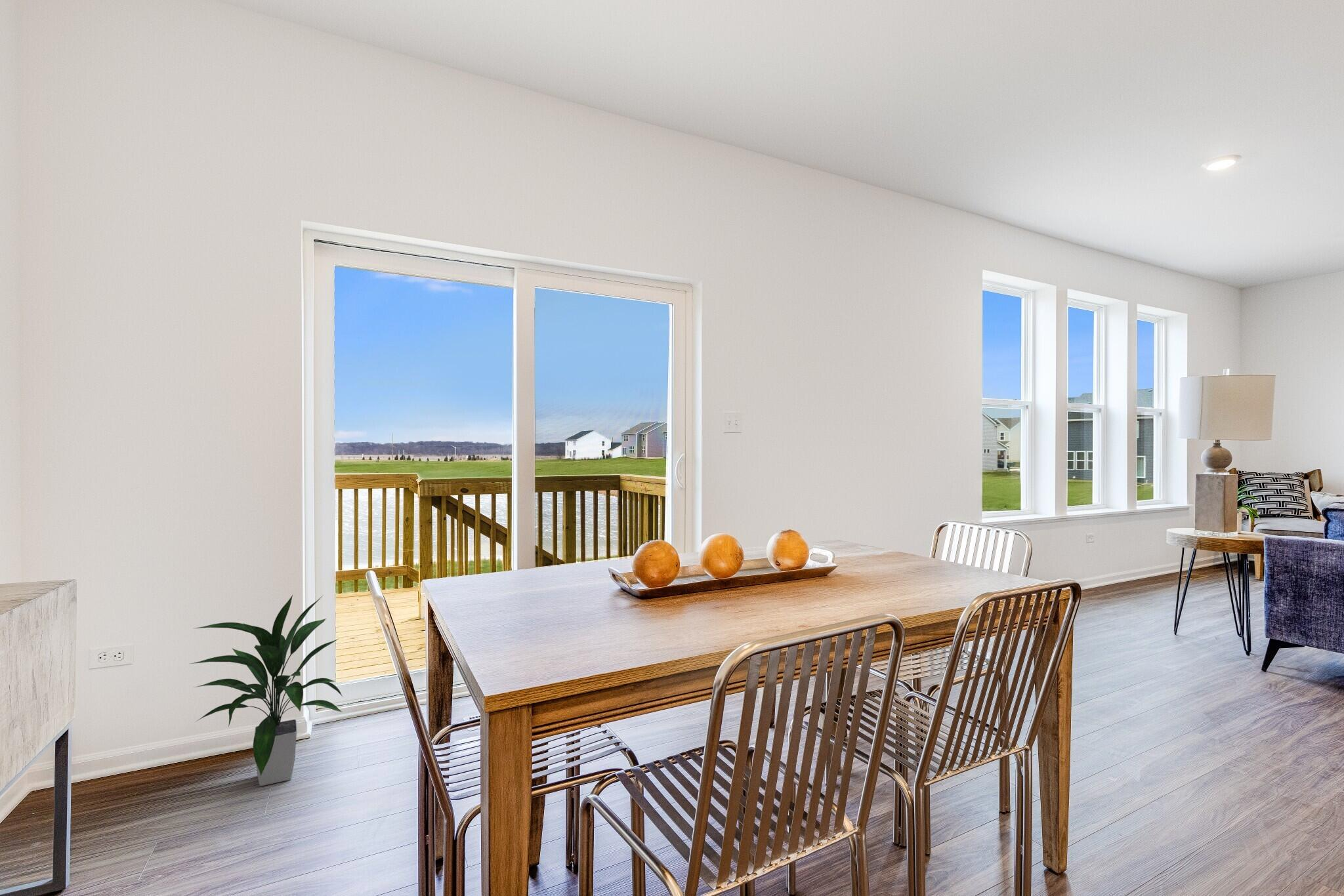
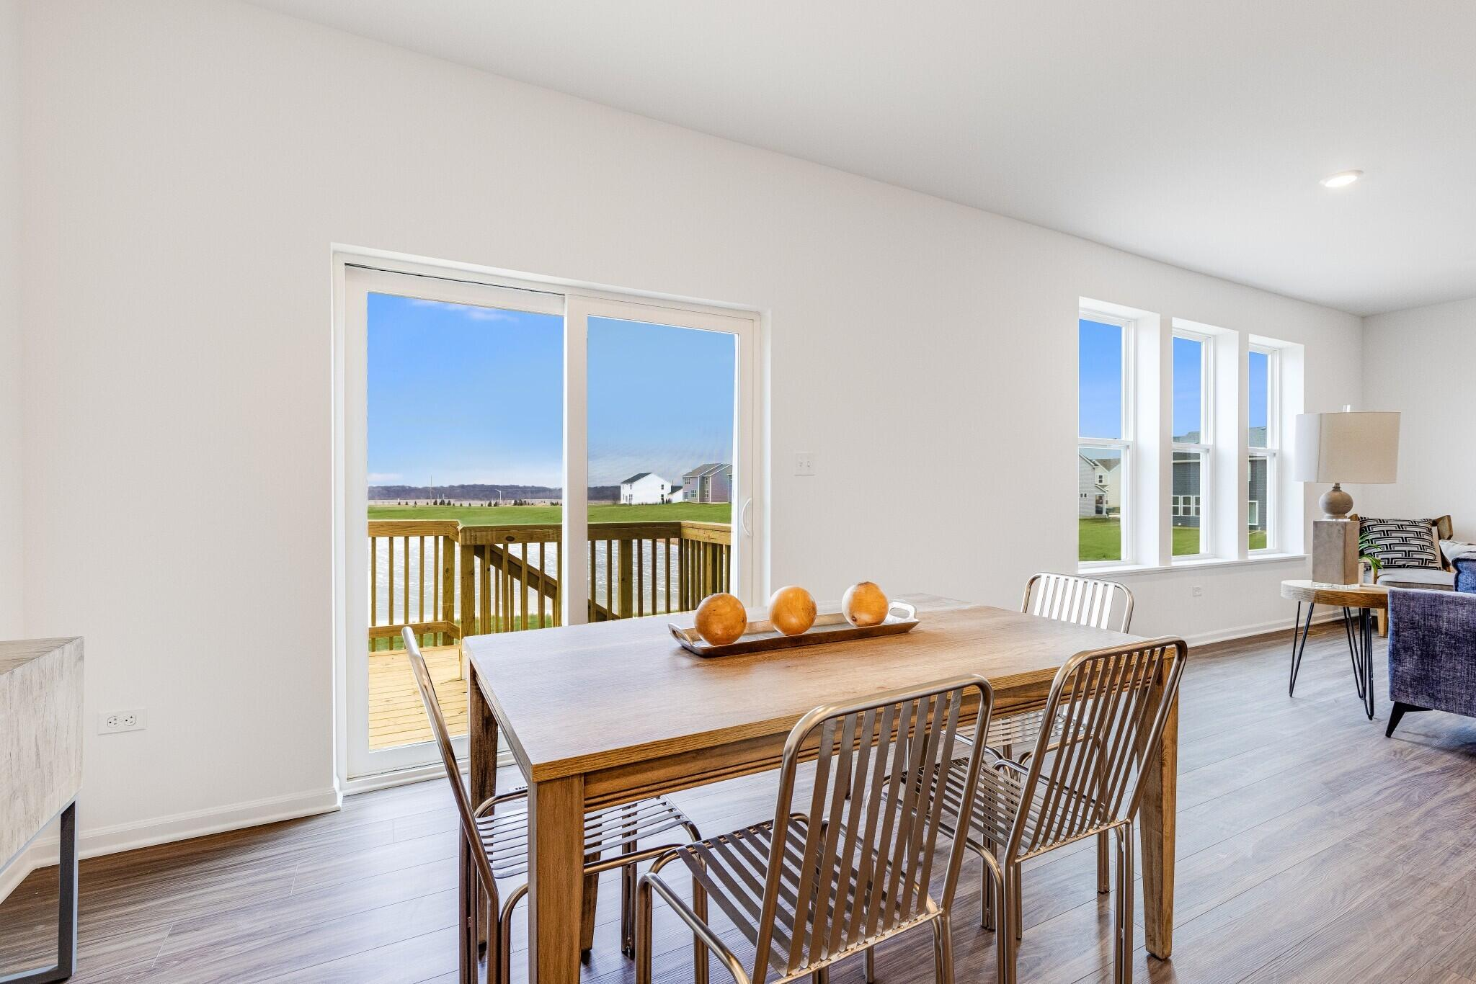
- indoor plant (272, 689)
